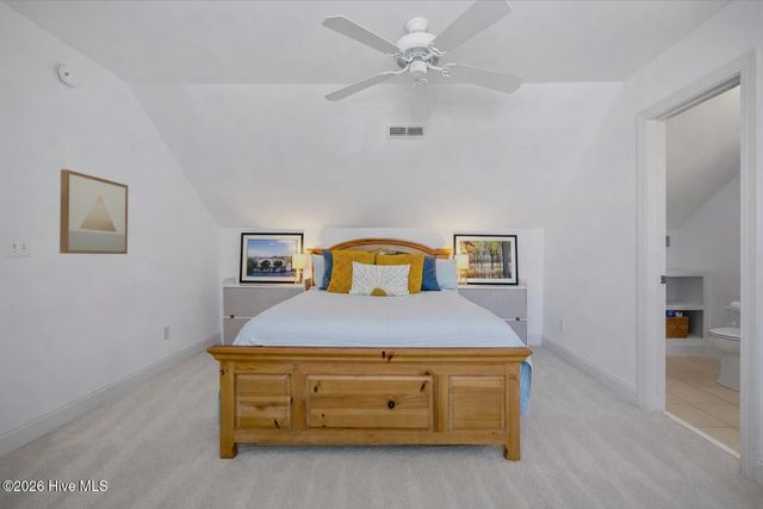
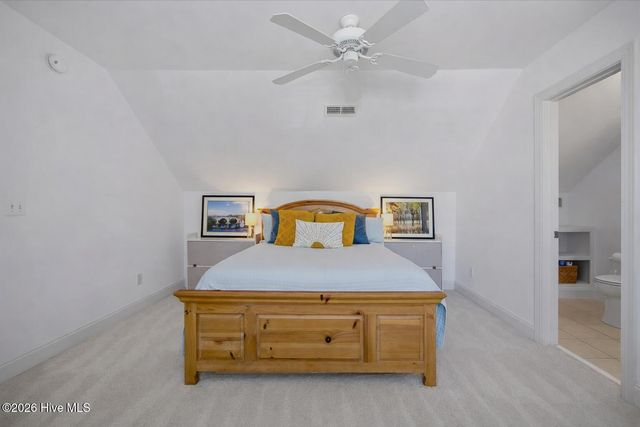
- wall art (97, 216)
